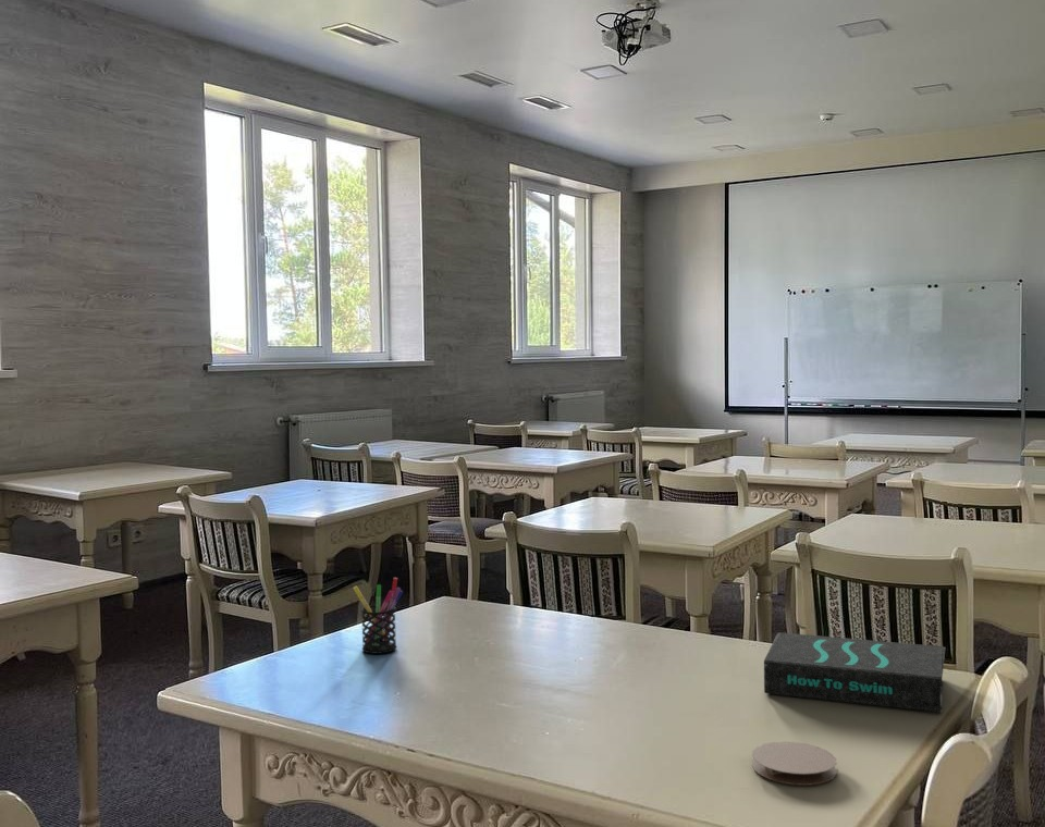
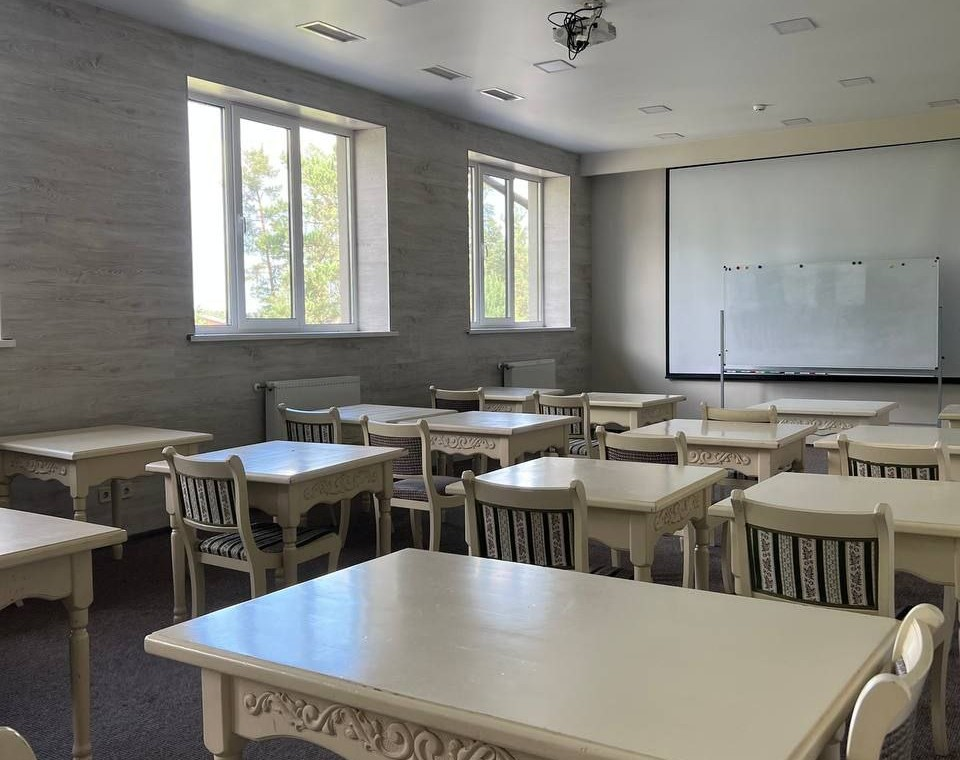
- coaster (794, 762)
- book (855, 669)
- pen holder (380, 613)
